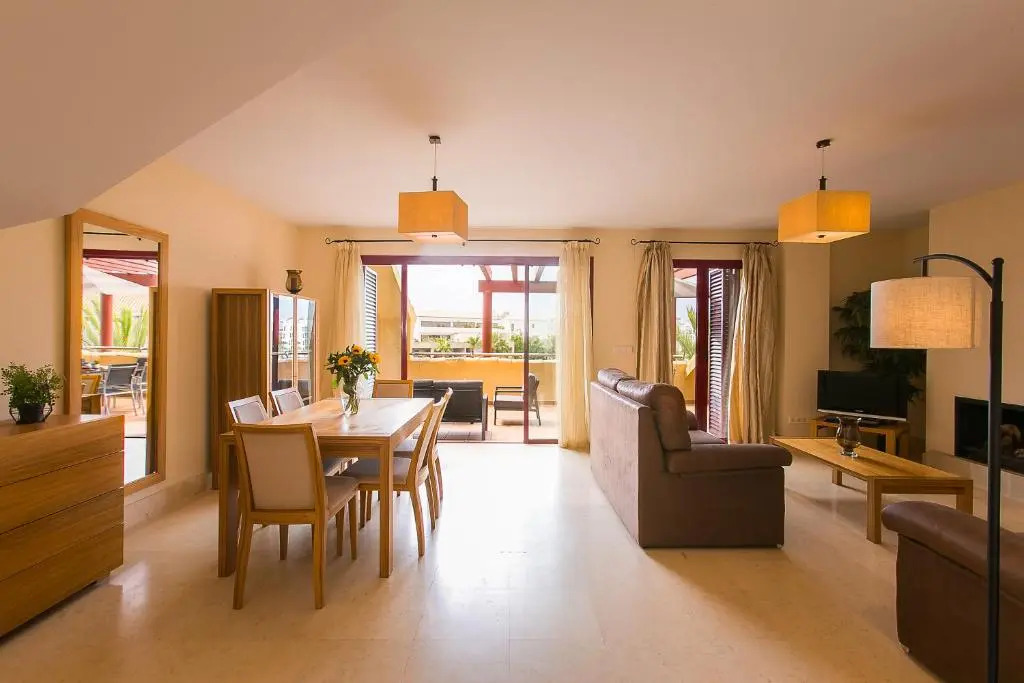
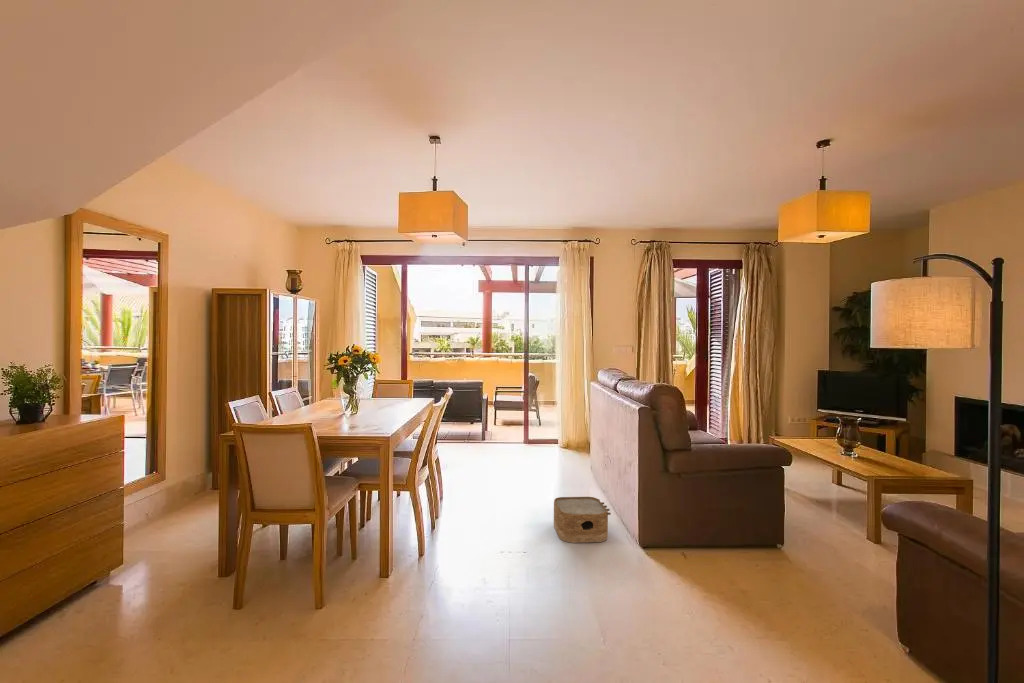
+ woven basket (581, 518)
